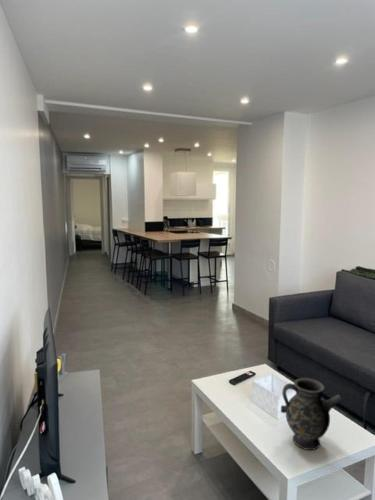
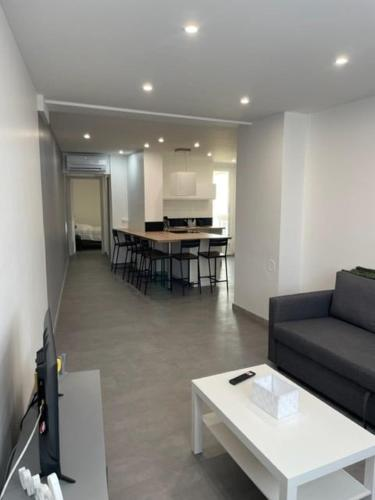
- ewer (308, 412)
